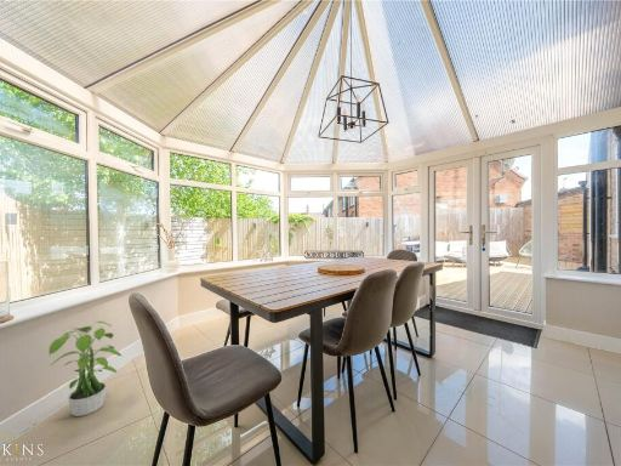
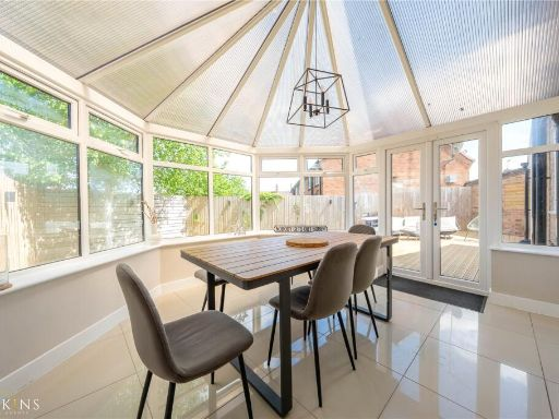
- potted plant (84, 369)
